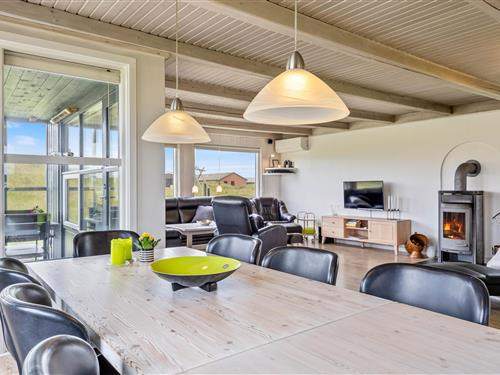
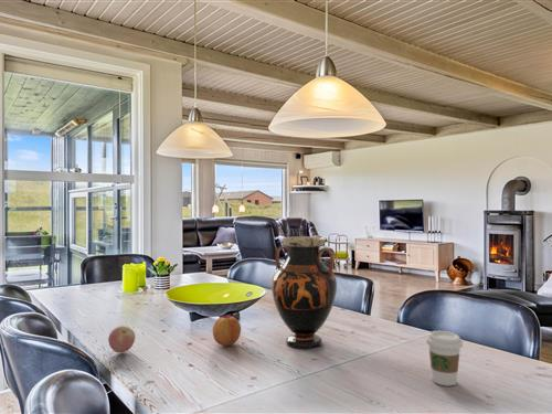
+ apple (121, 339)
+ apple (226, 329)
+ vase (304, 290)
+ coffee cup (444, 358)
